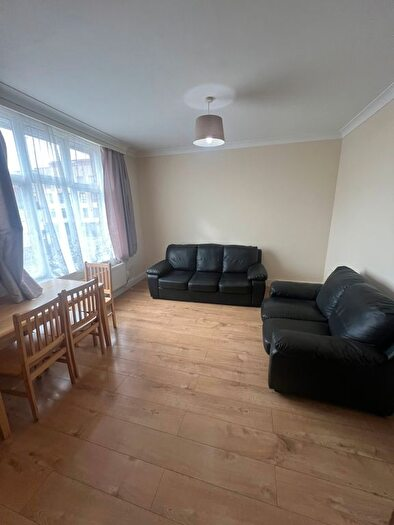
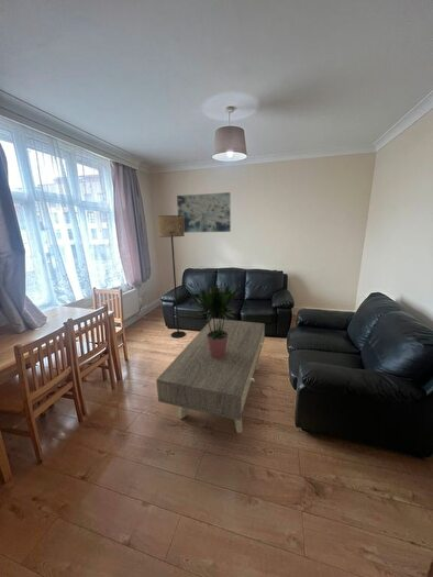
+ coffee table (224, 368)
+ potted plant (213, 318)
+ floor lamp (174, 278)
+ wall art (203, 213)
